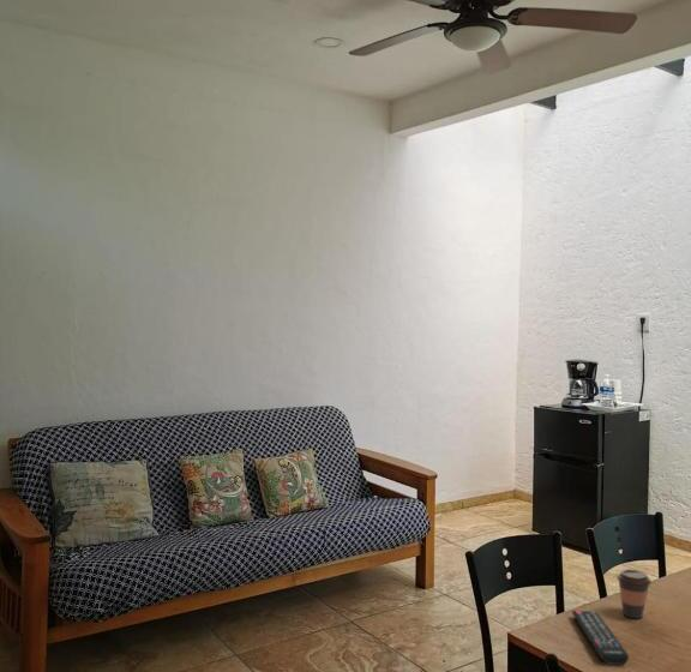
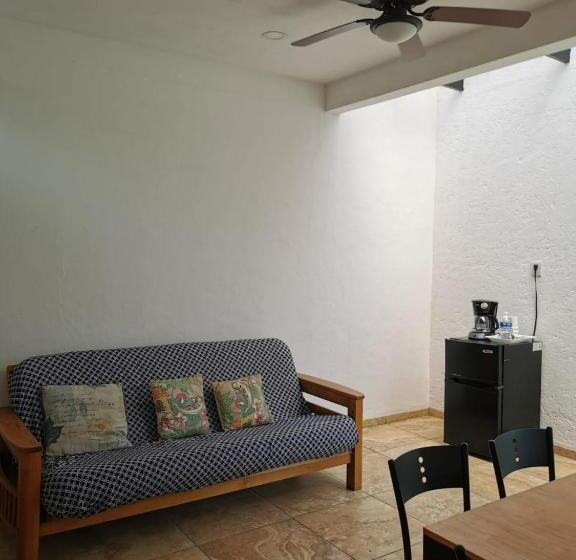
- remote control (597, 635)
- coffee cup (633, 594)
